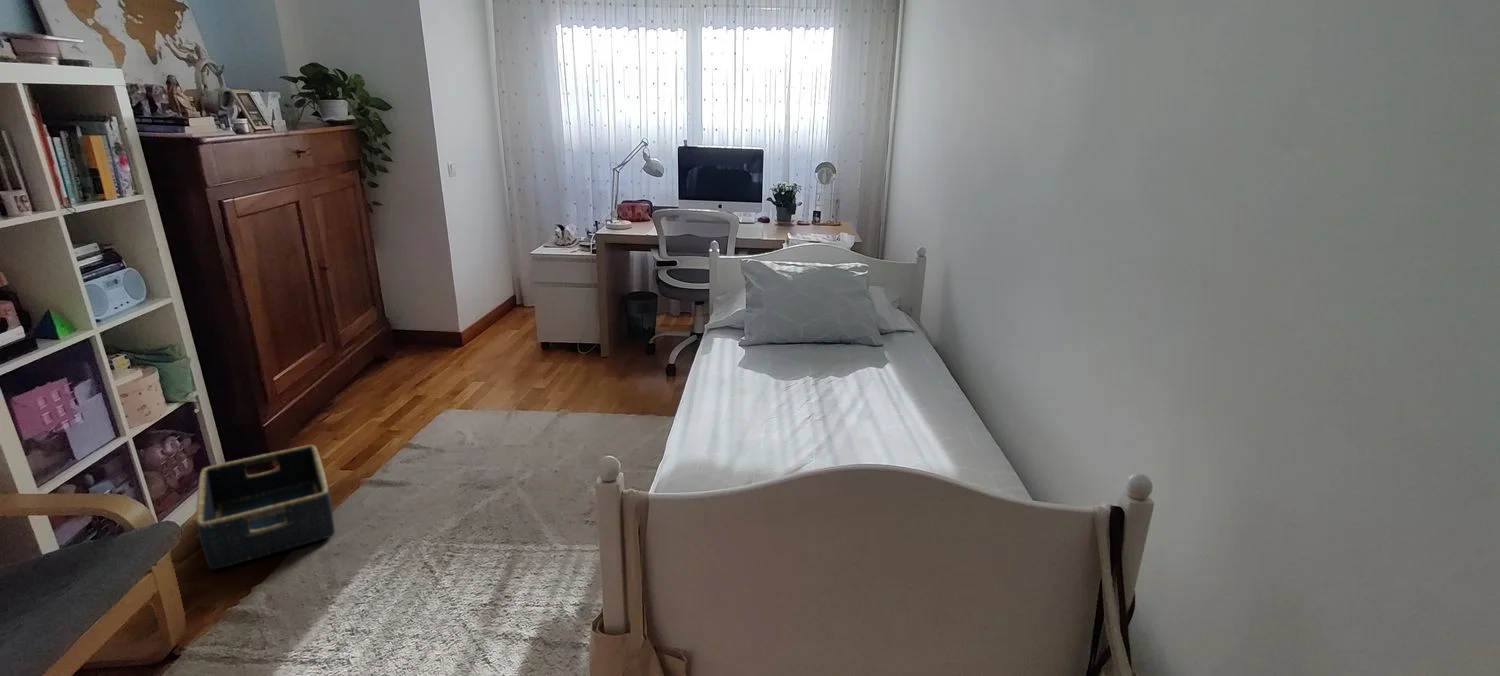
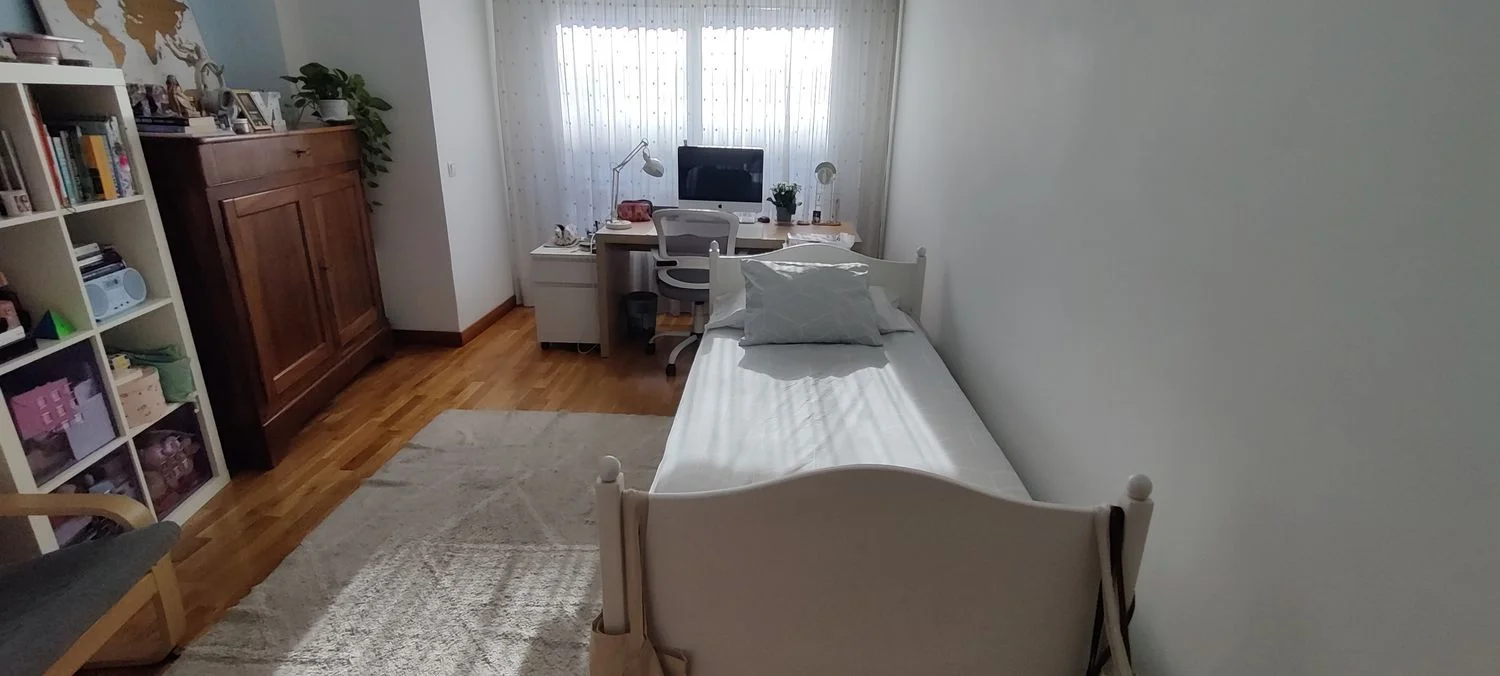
- basket (267, 502)
